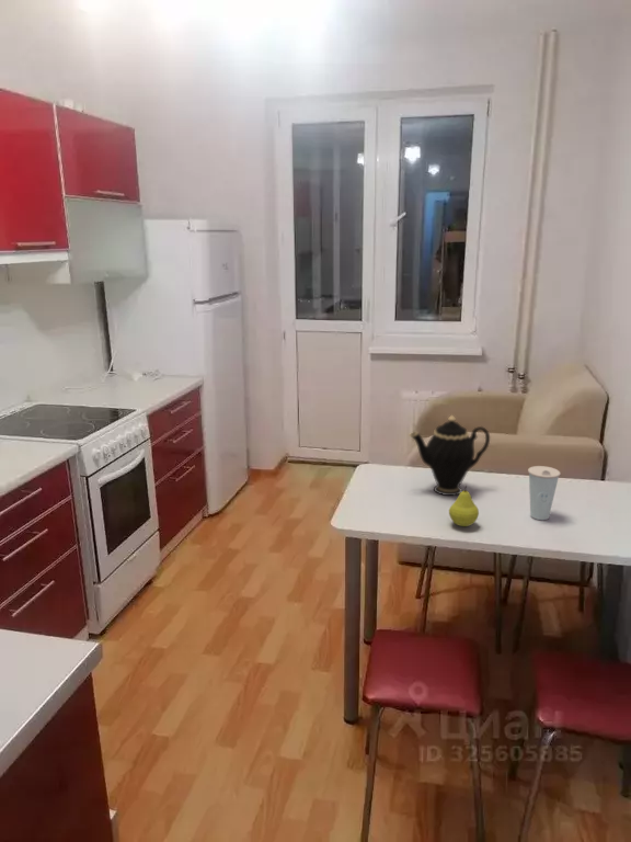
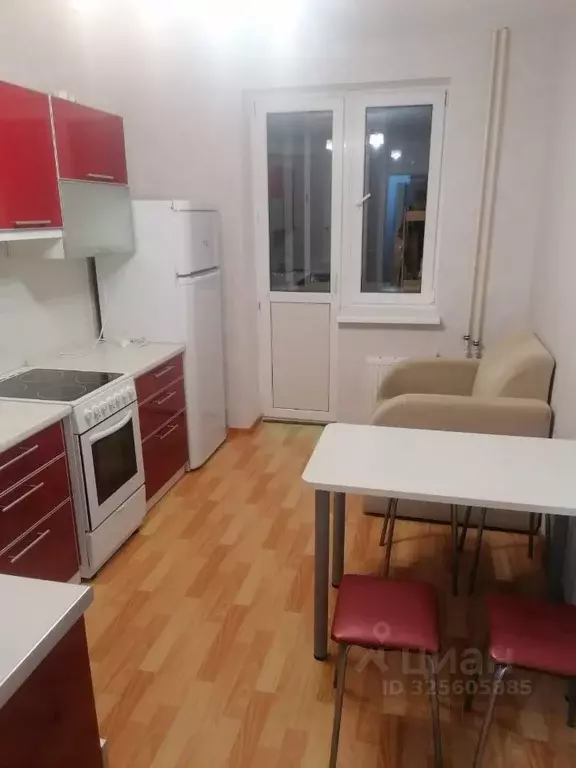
- cup (541, 491)
- teapot (448, 453)
- fruit (463, 505)
